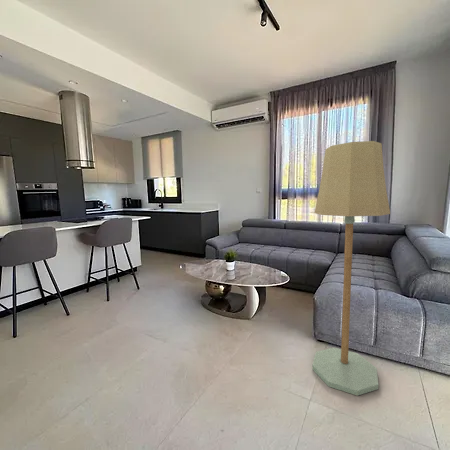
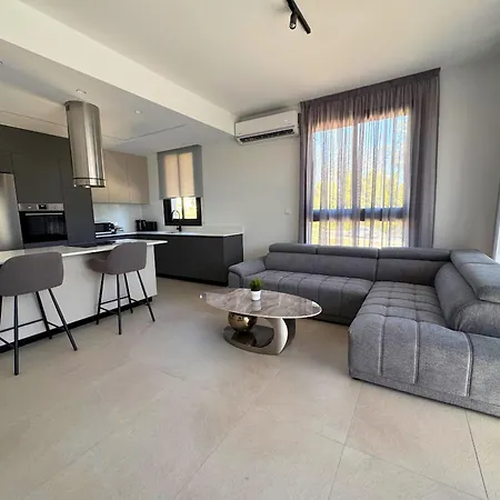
- floor lamp (347, 265)
